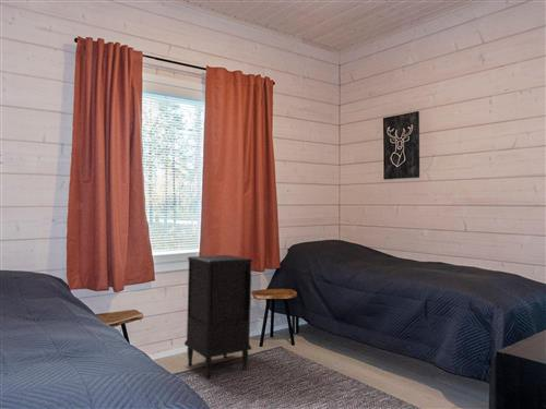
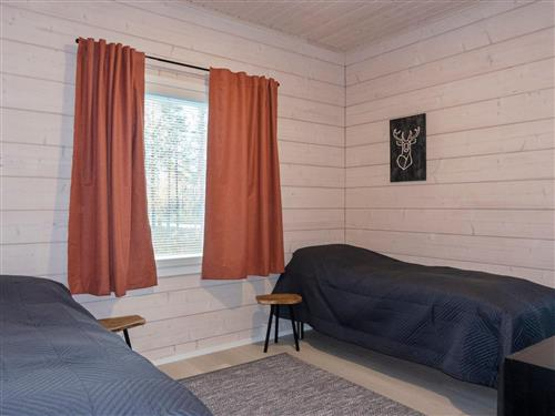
- nightstand (218, 312)
